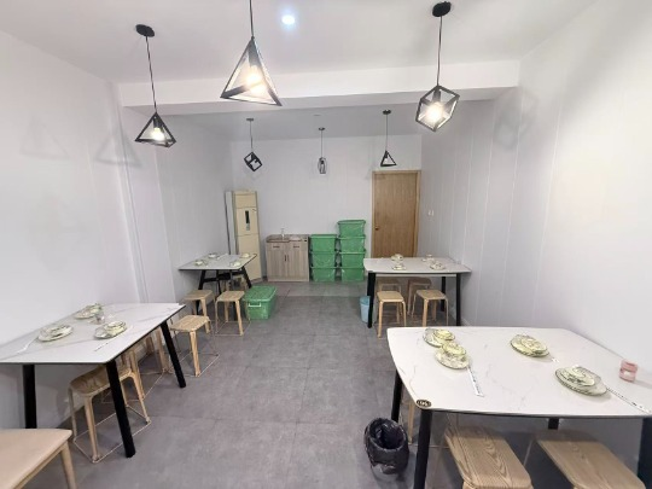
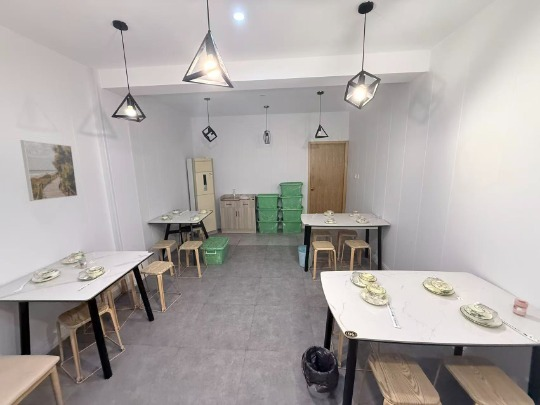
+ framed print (52, 171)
